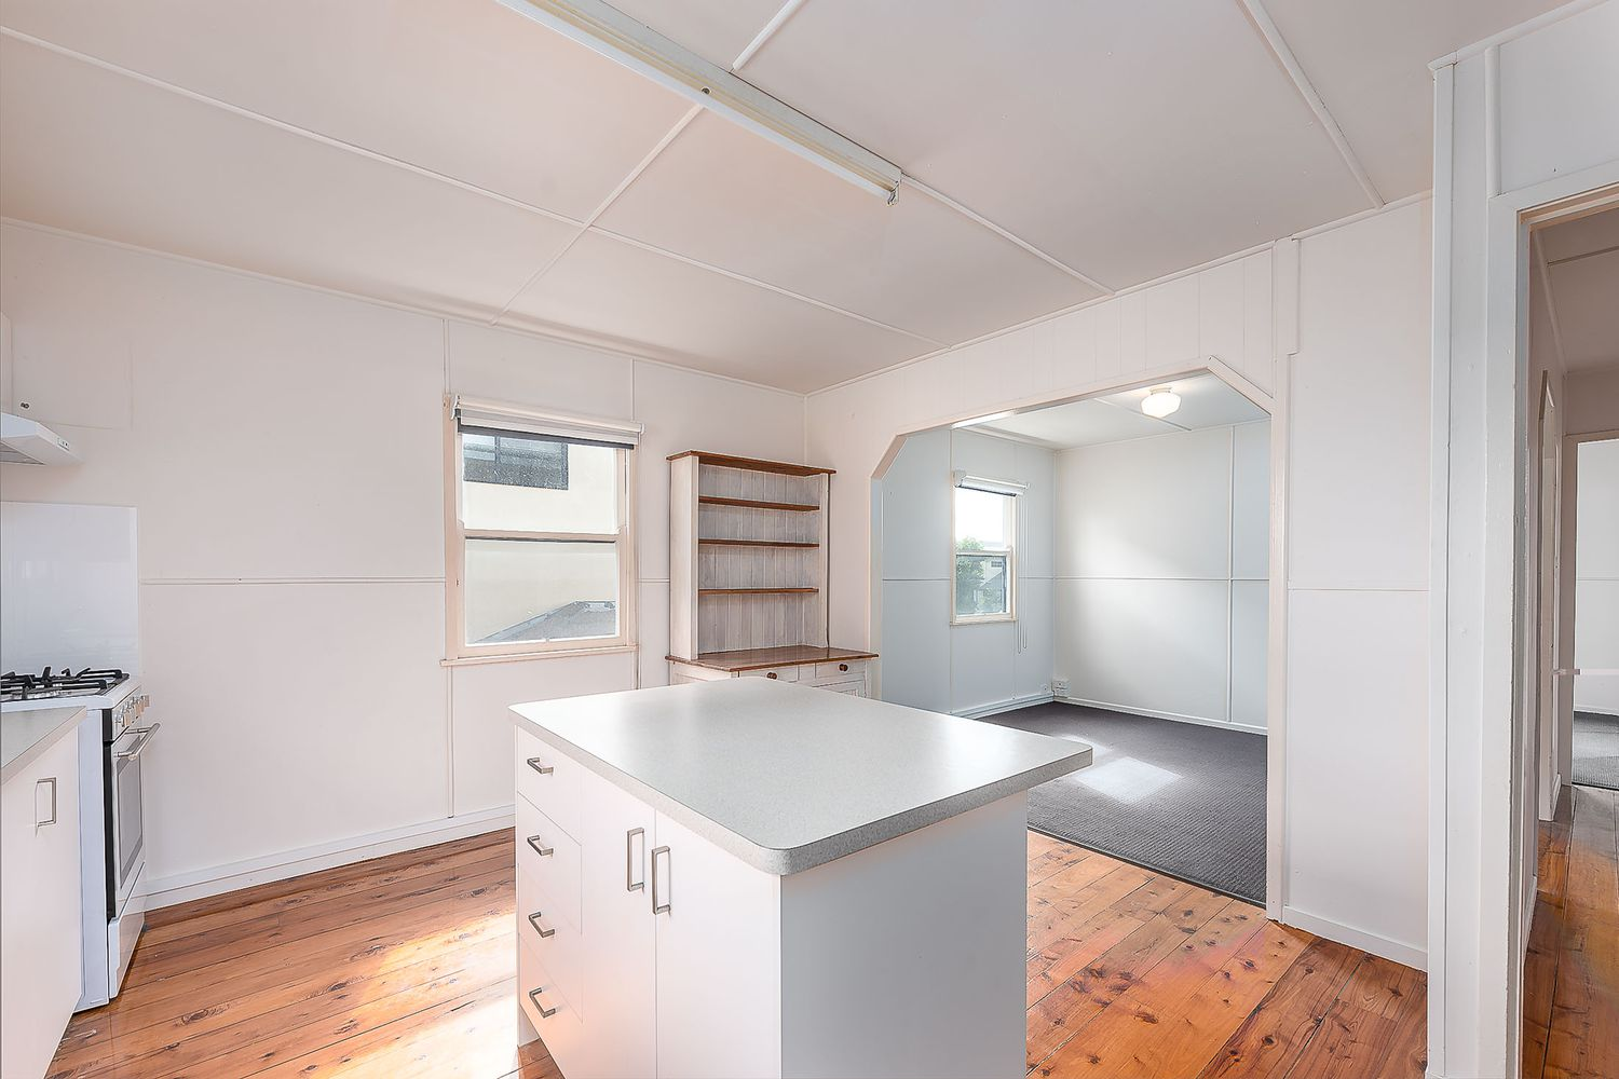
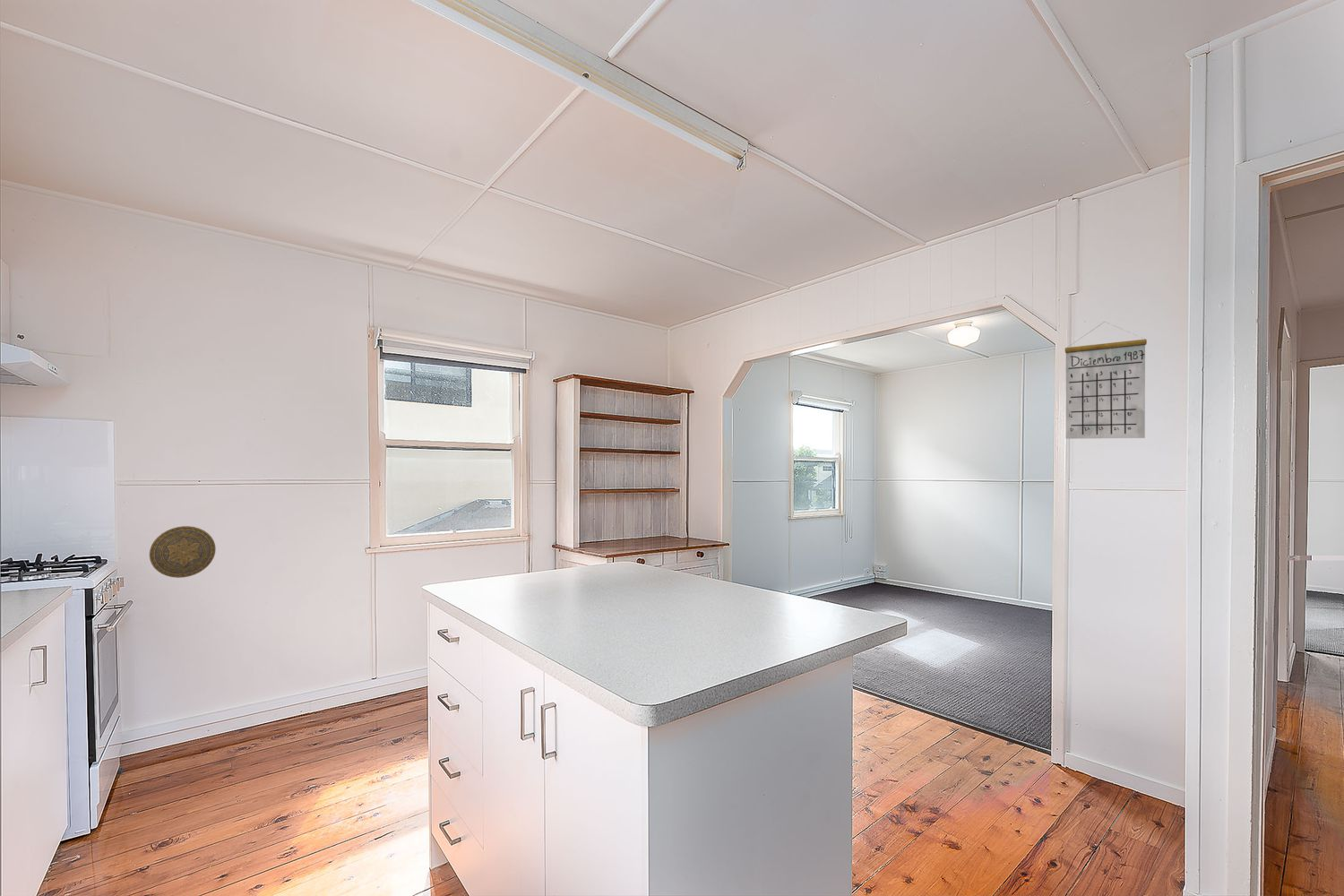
+ decorative plate (183, 552)
+ calendar (1104, 379)
